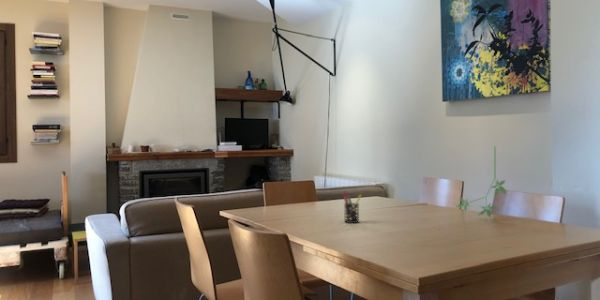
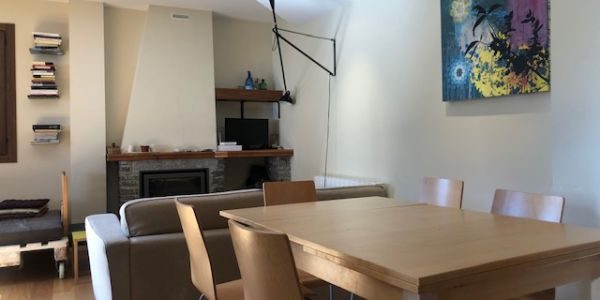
- plant (490, 186)
- pen holder (350, 206)
